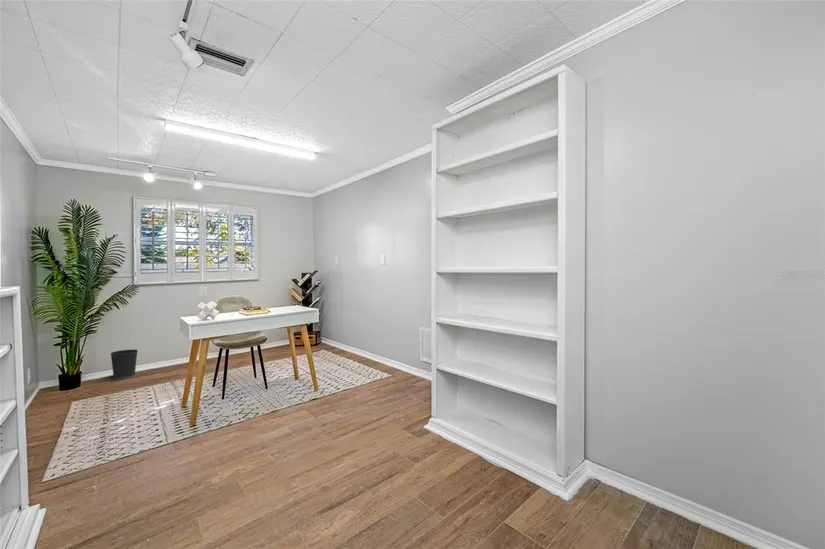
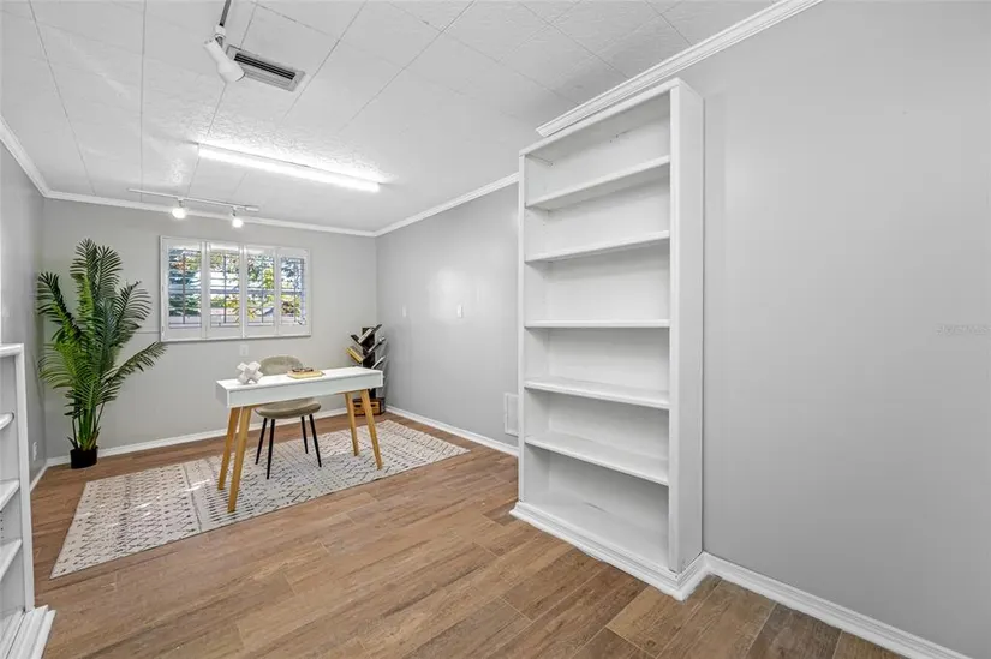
- wastebasket (124, 364)
